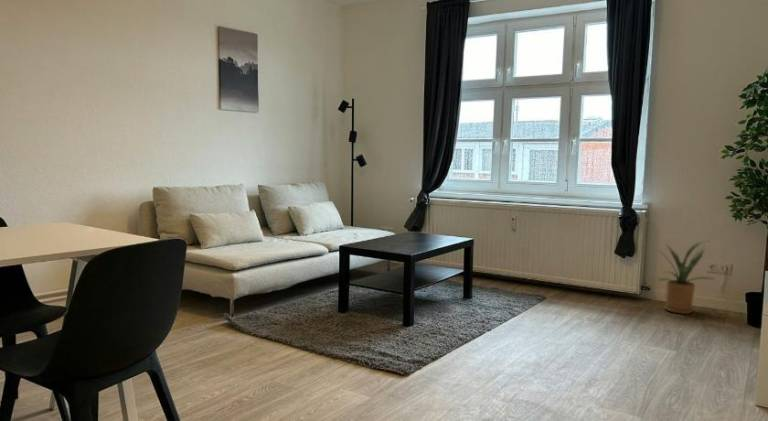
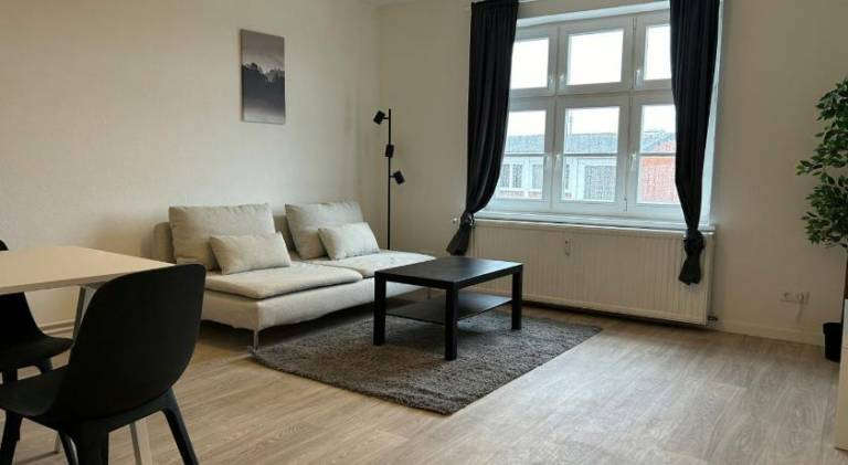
- house plant (680, 274)
